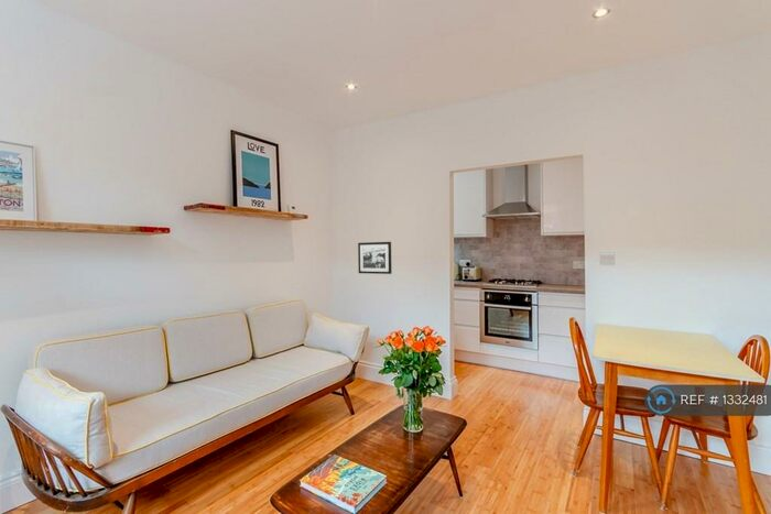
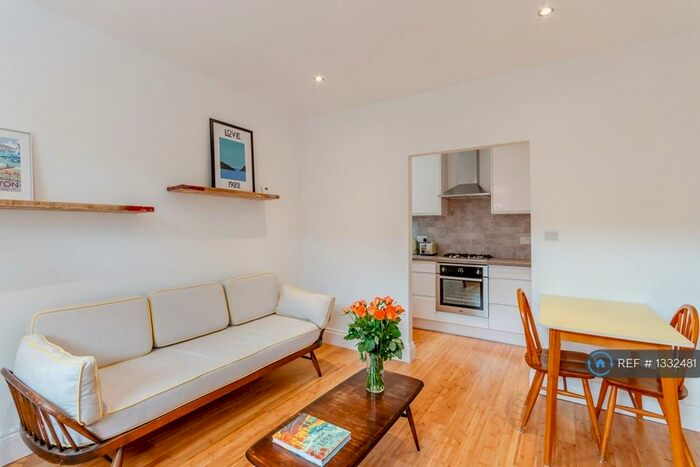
- picture frame (373, 258)
